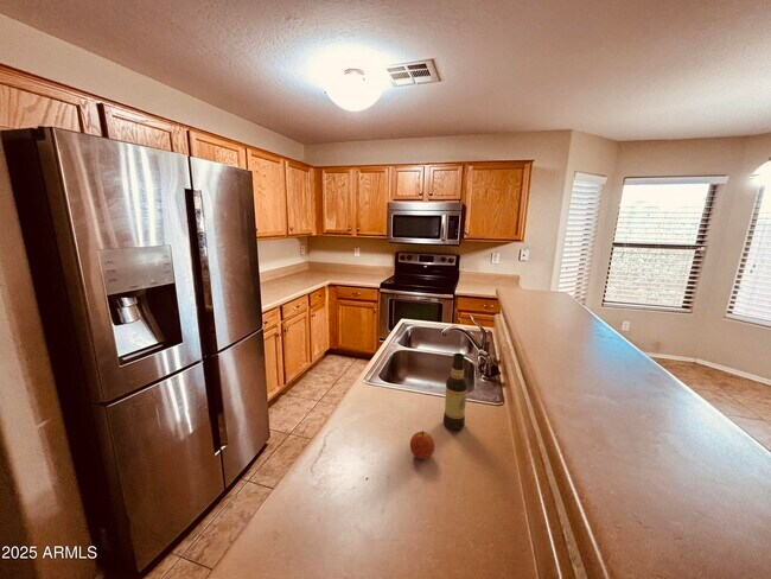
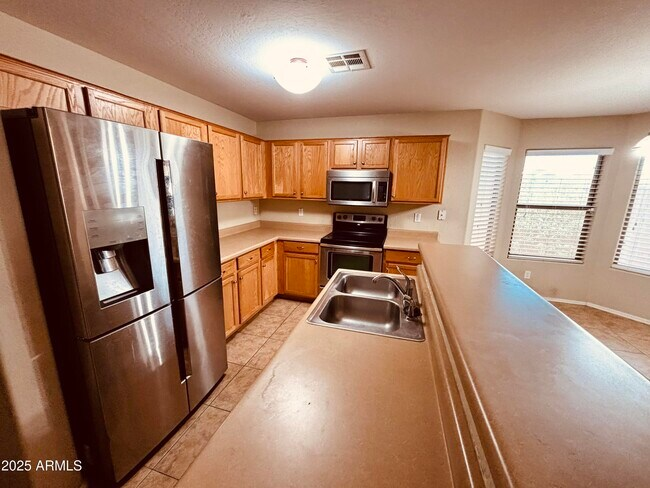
- fruit (422, 444)
- bottle (455, 389)
